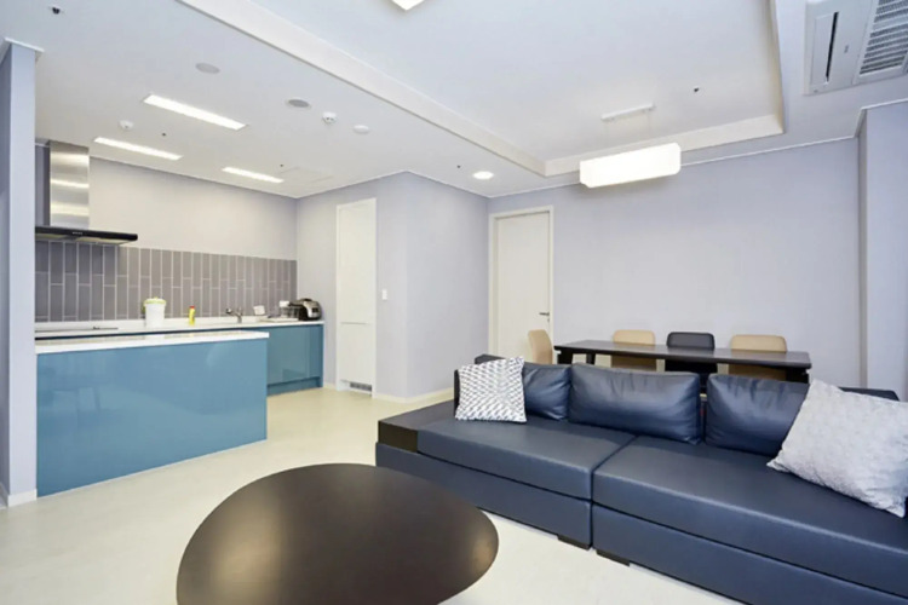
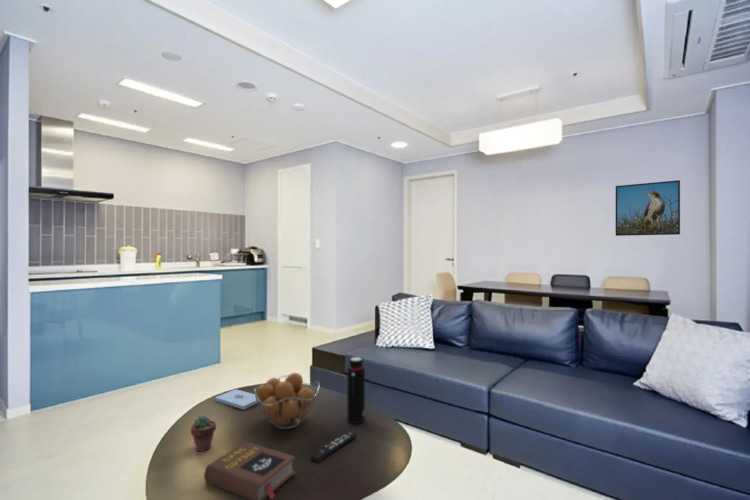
+ book (253, 471)
+ remote control (334, 445)
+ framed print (646, 209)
+ water bottle (355, 390)
+ fruit basket (287, 399)
+ notepad (239, 398)
+ potted succulent (203, 431)
